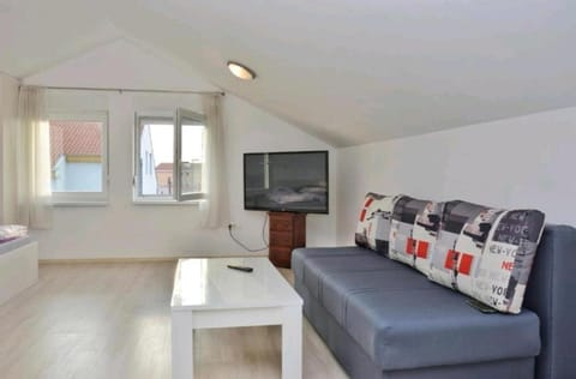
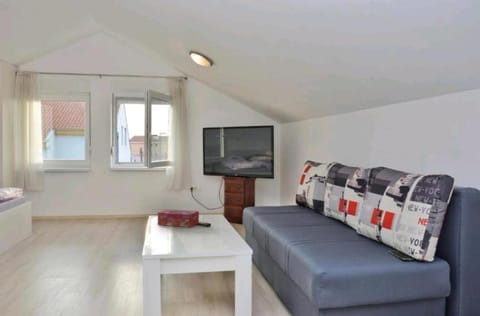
+ tissue box (178, 218)
